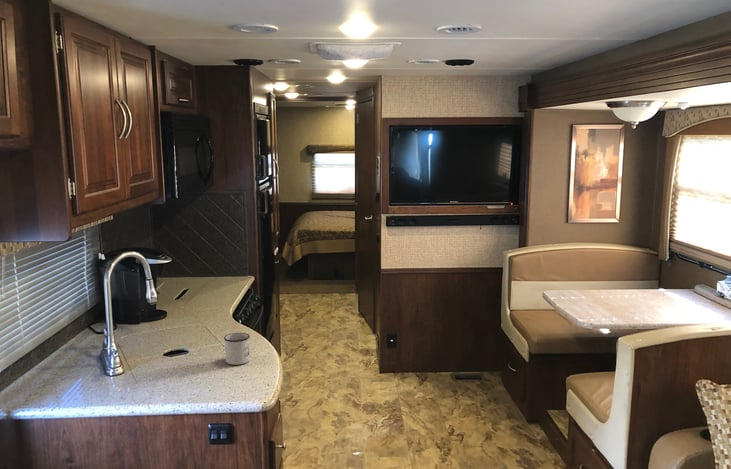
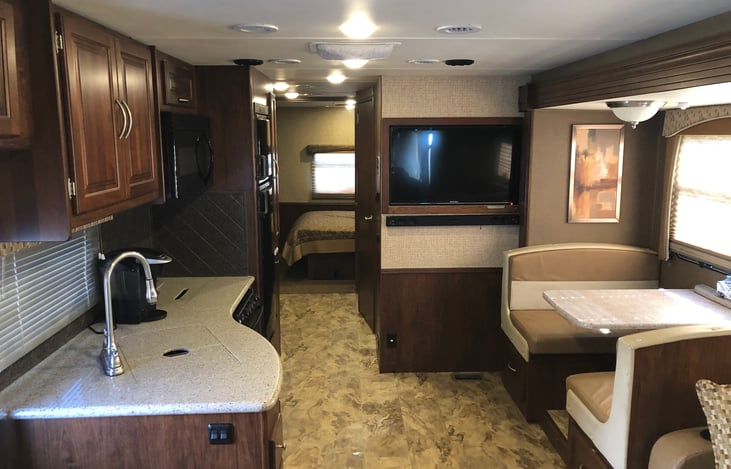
- mug (238, 347)
